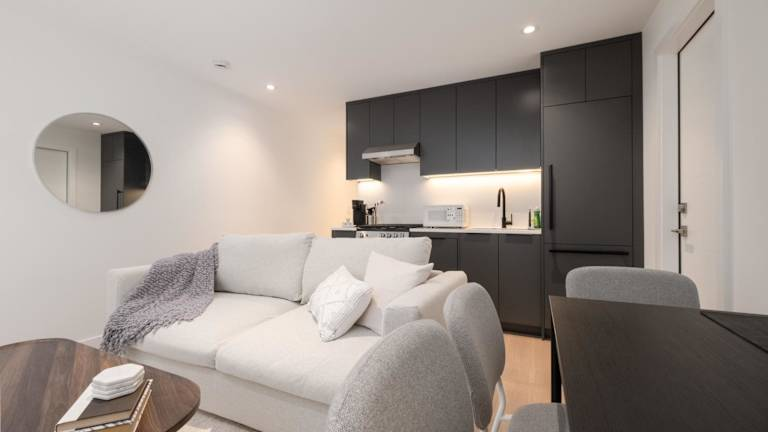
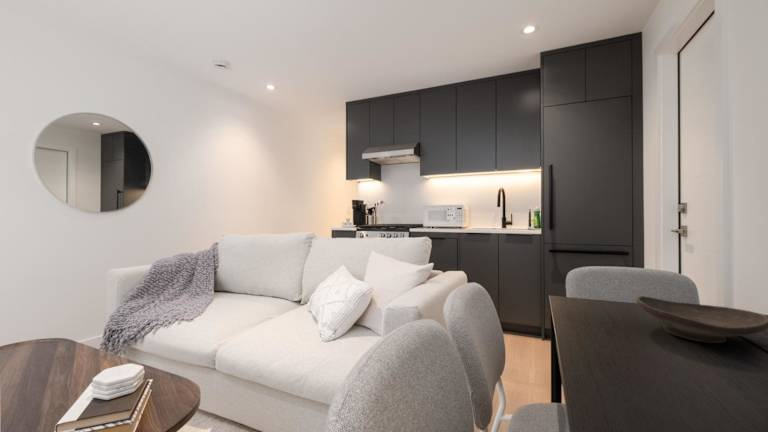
+ decorative bowl (696, 320)
